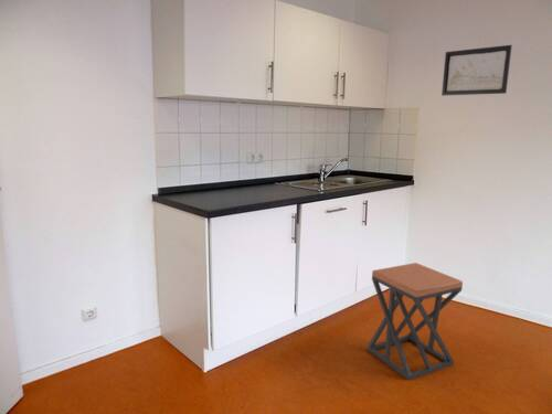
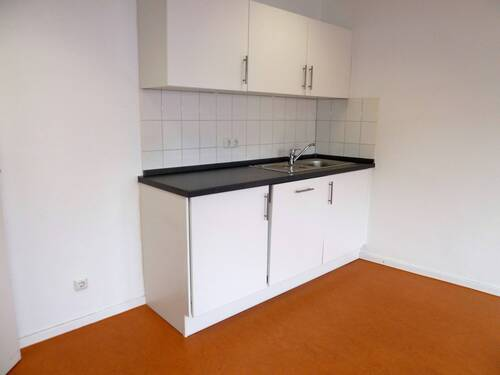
- wall art (474, 72)
- stool (411, 316)
